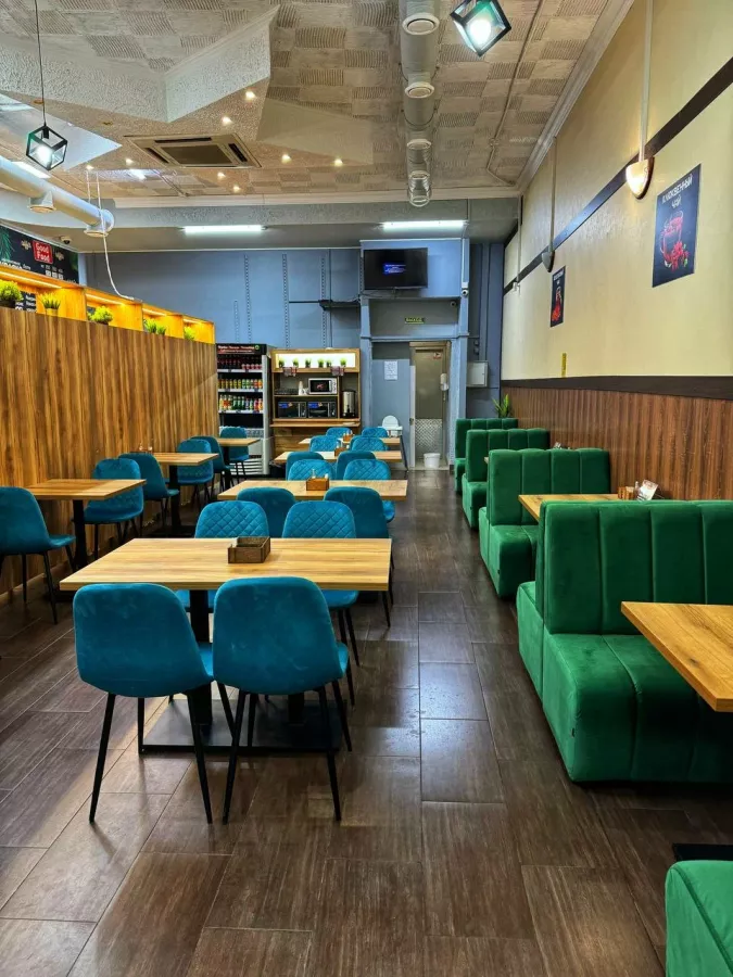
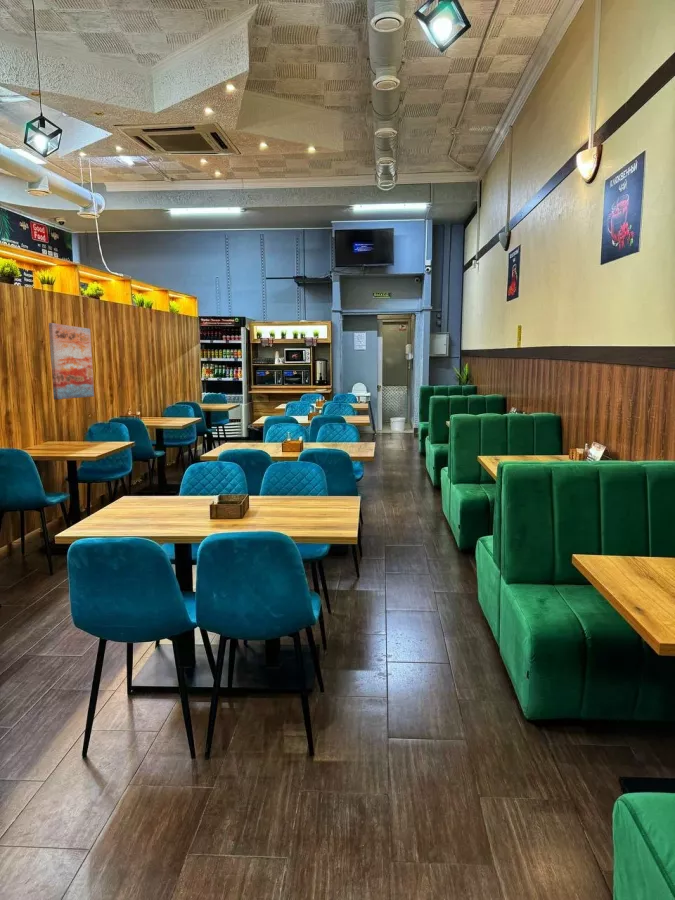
+ wall art (72, 362)
